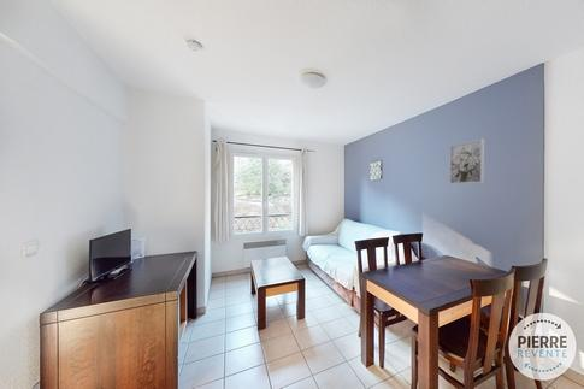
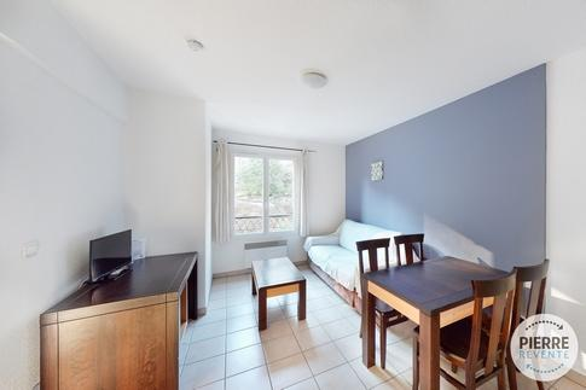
- wall art (465, 163)
